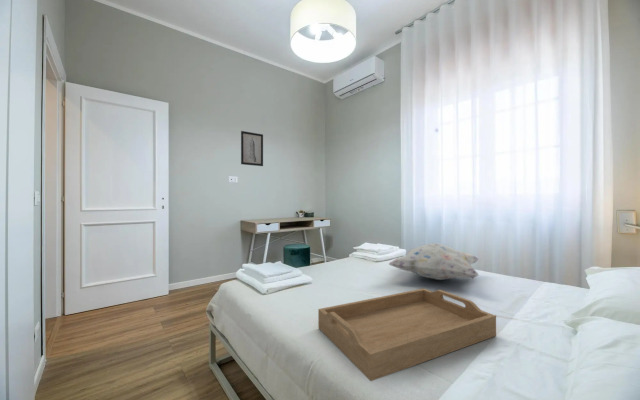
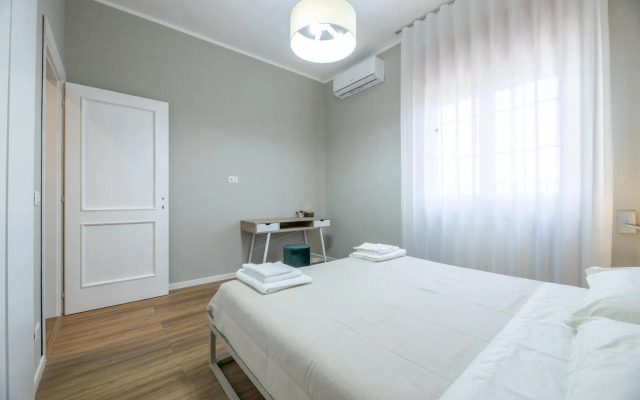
- wall art (252, 149)
- serving tray (404, 319)
- decorative pillow (436, 260)
